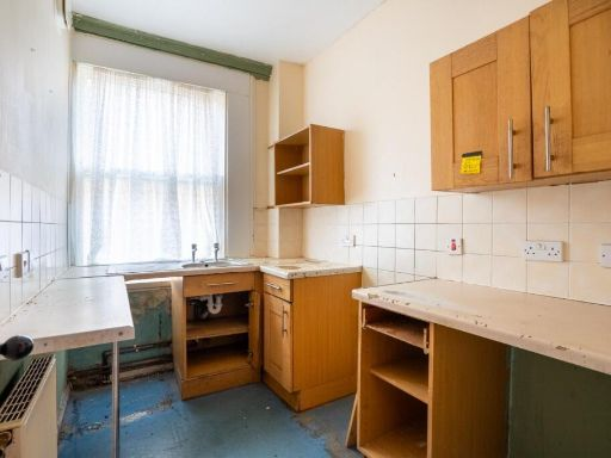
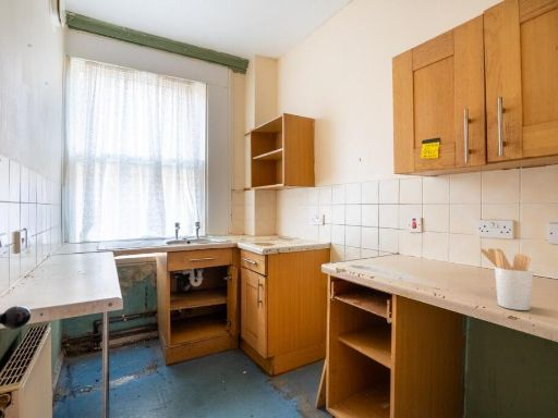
+ utensil holder (506, 275)
